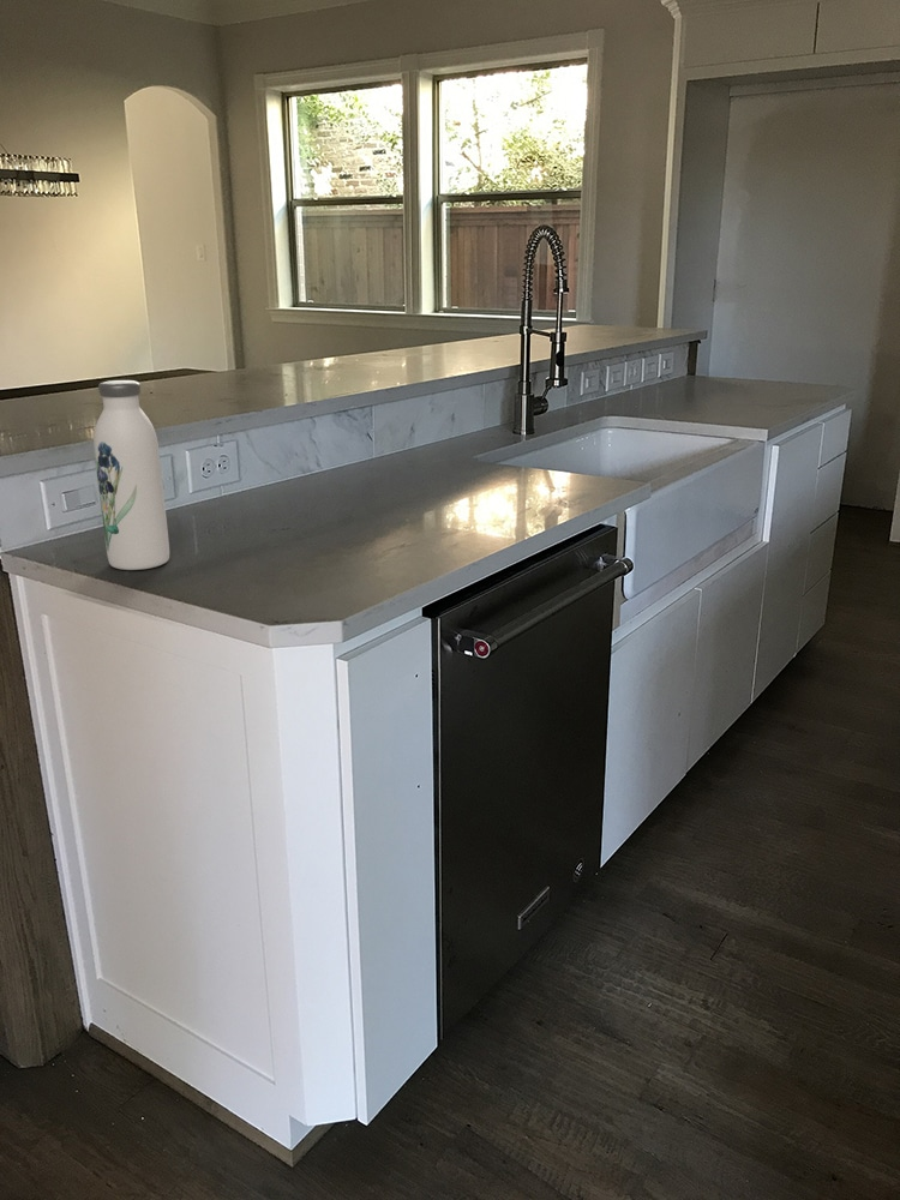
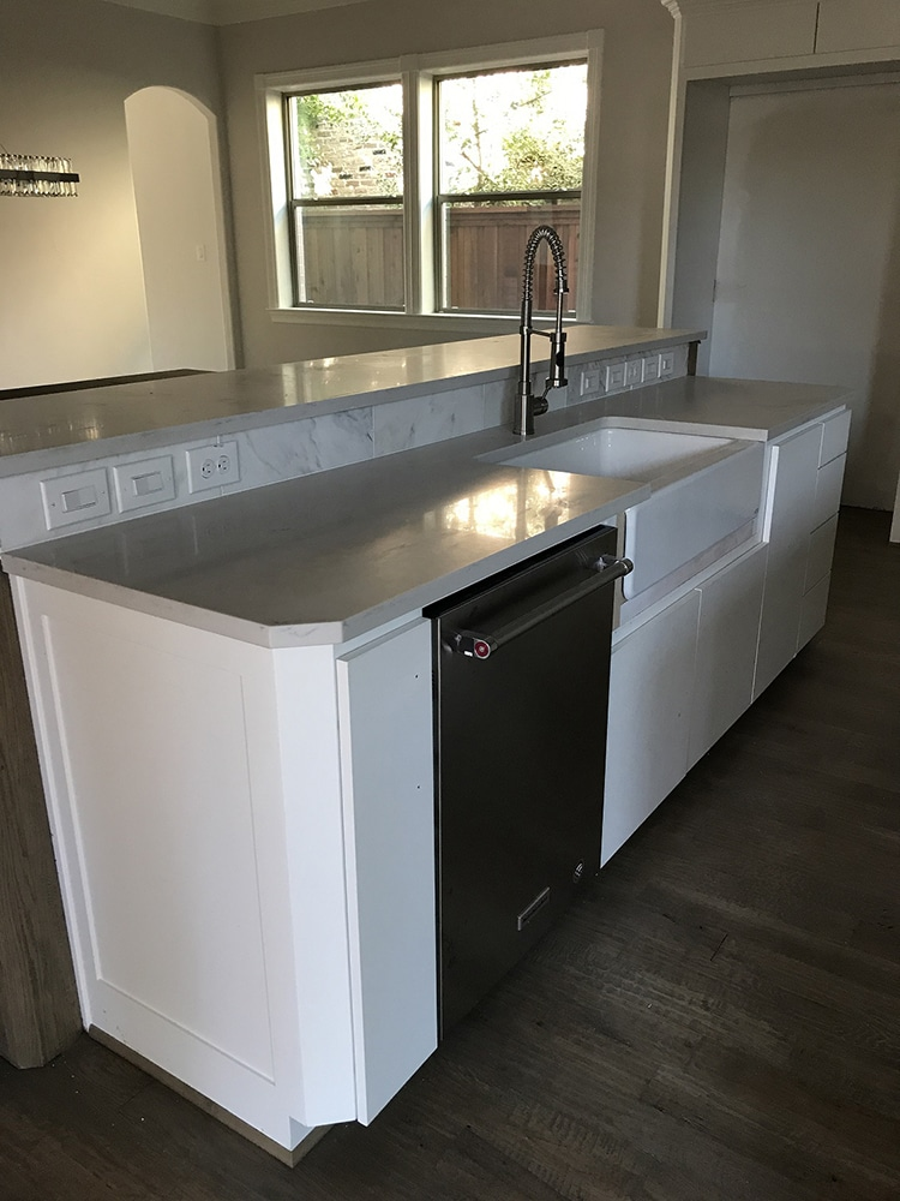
- water bottle (128, 474)
